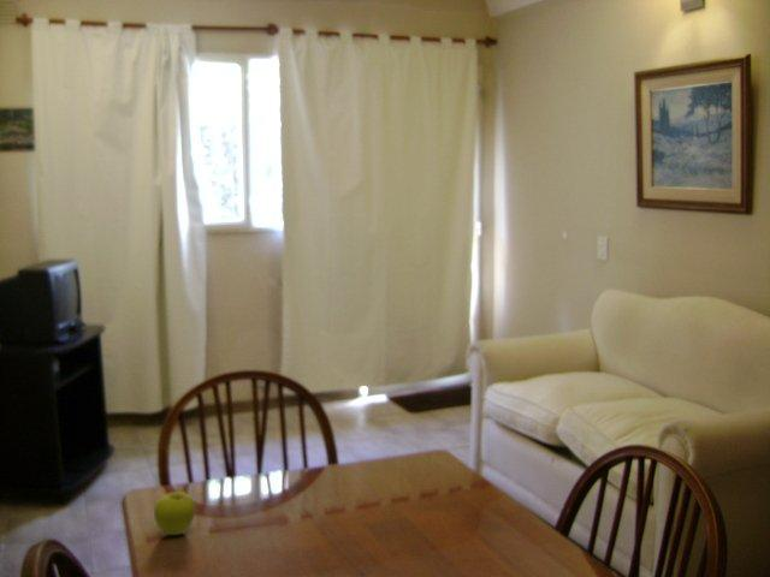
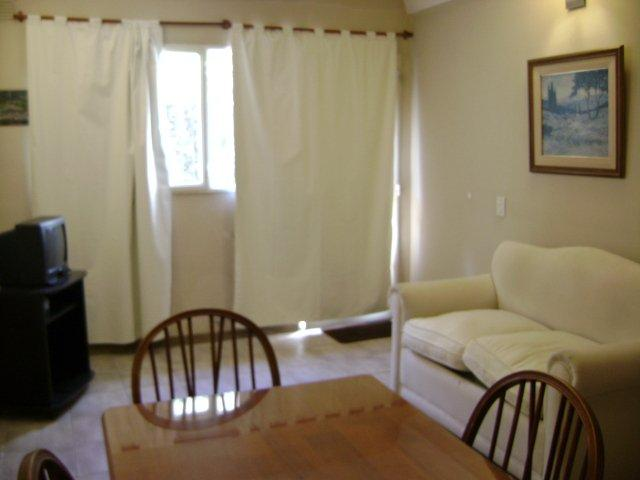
- fruit (174, 513)
